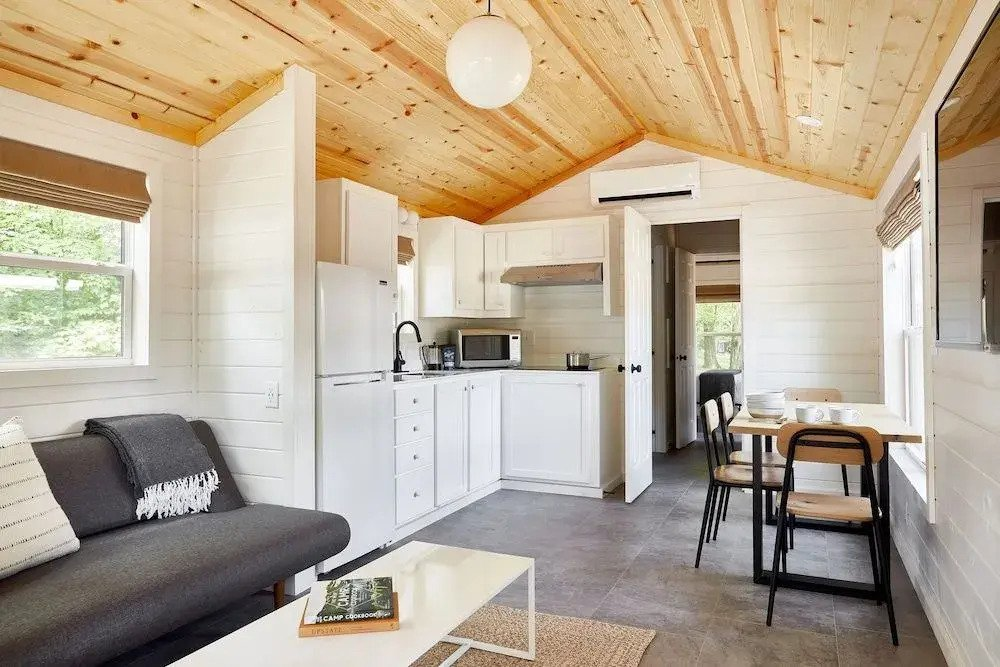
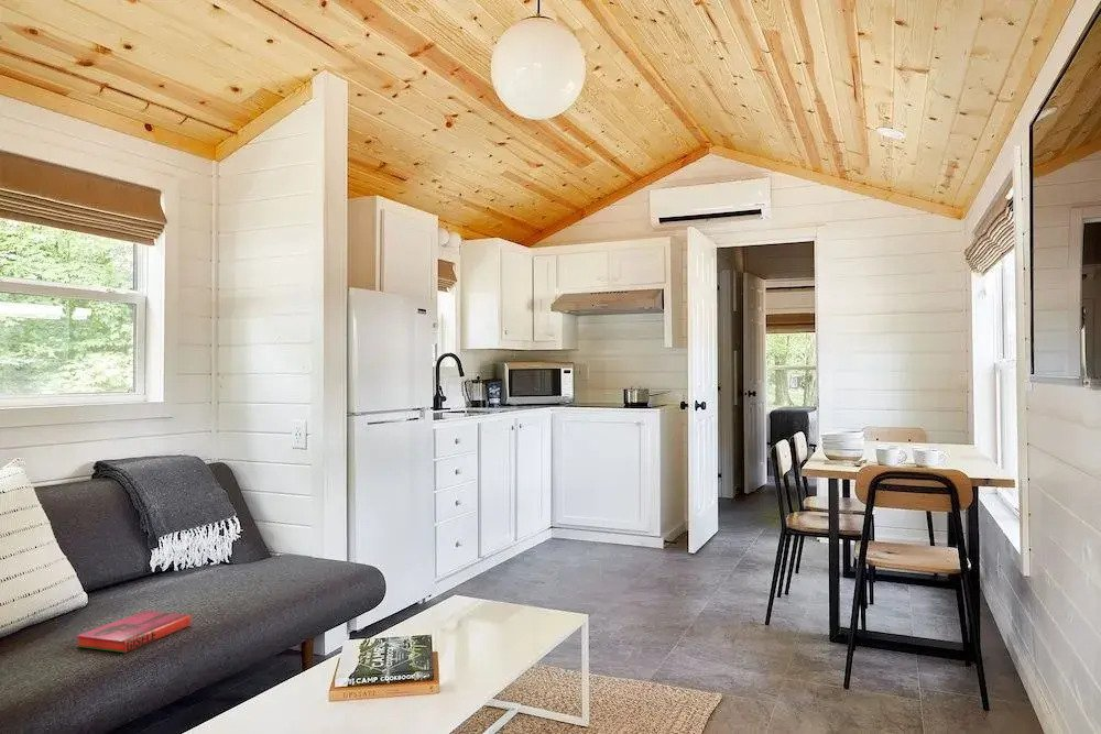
+ hardback book (135, 629)
